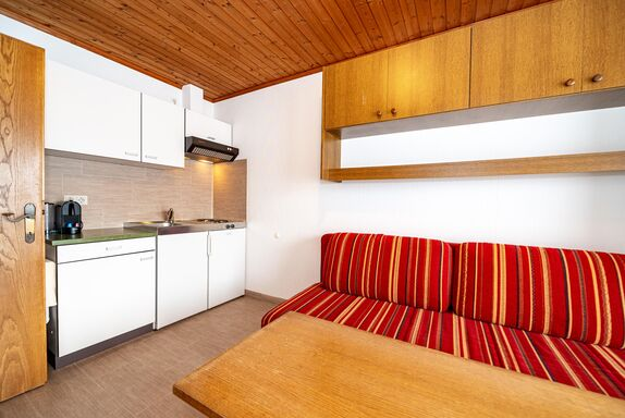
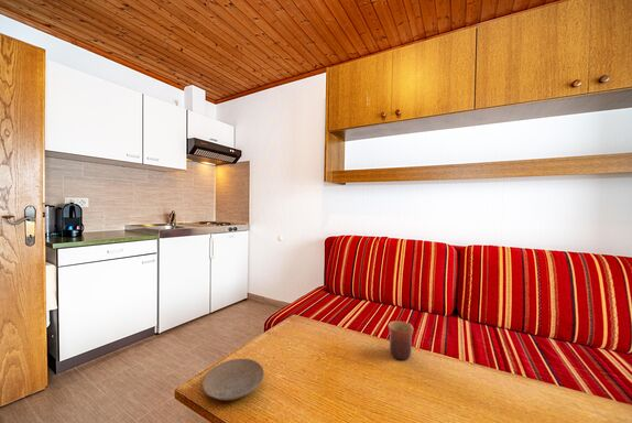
+ plate (233, 380)
+ mug (402, 338)
